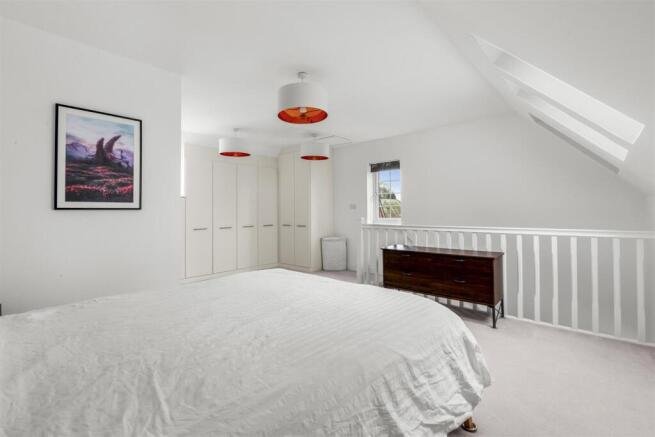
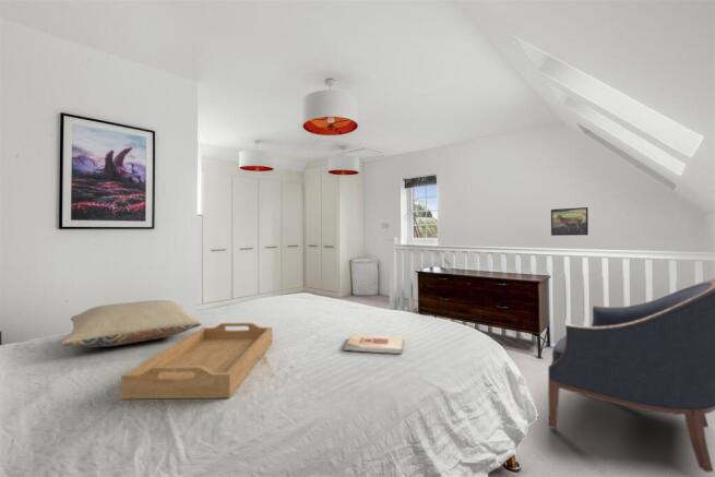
+ chair (632, 349)
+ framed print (569, 222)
+ serving tray (213, 351)
+ pillow (134, 321)
+ wooden plaque (374, 343)
